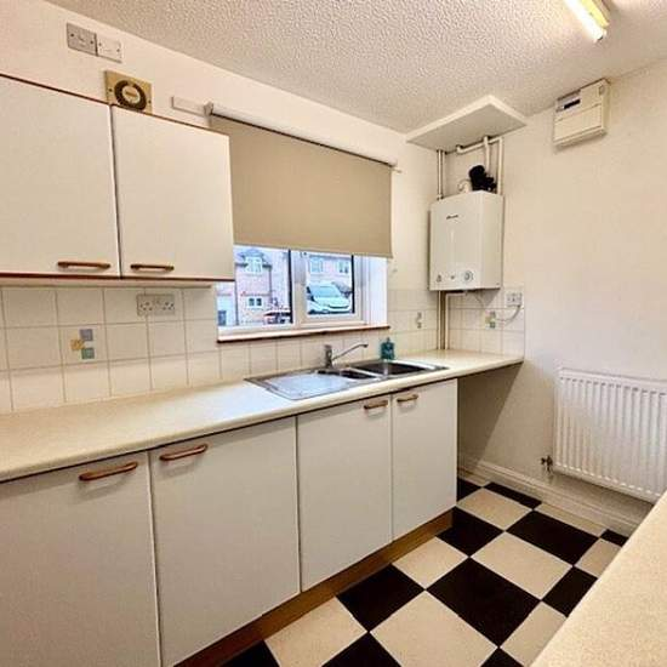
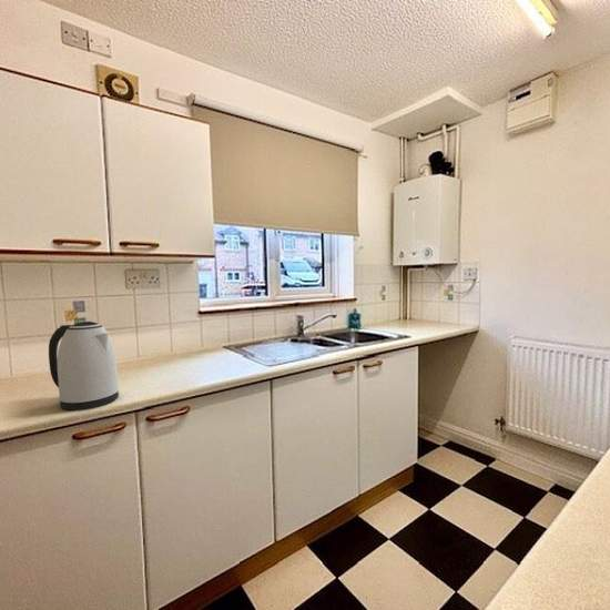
+ kettle (79, 360)
